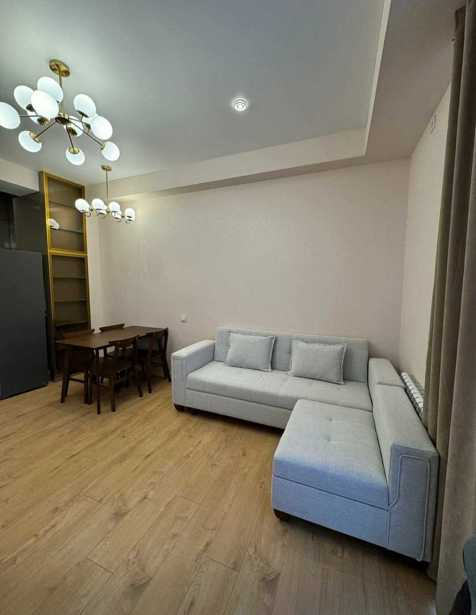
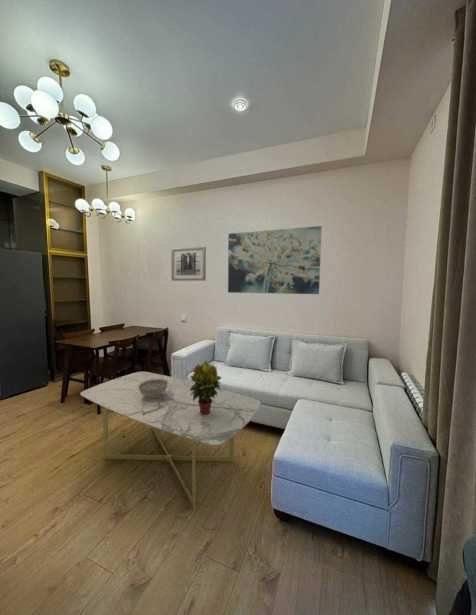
+ coffee table (168, 428)
+ decorative bowl (153, 389)
+ wall art (188, 264)
+ potted plant (206, 387)
+ wall art (271, 262)
